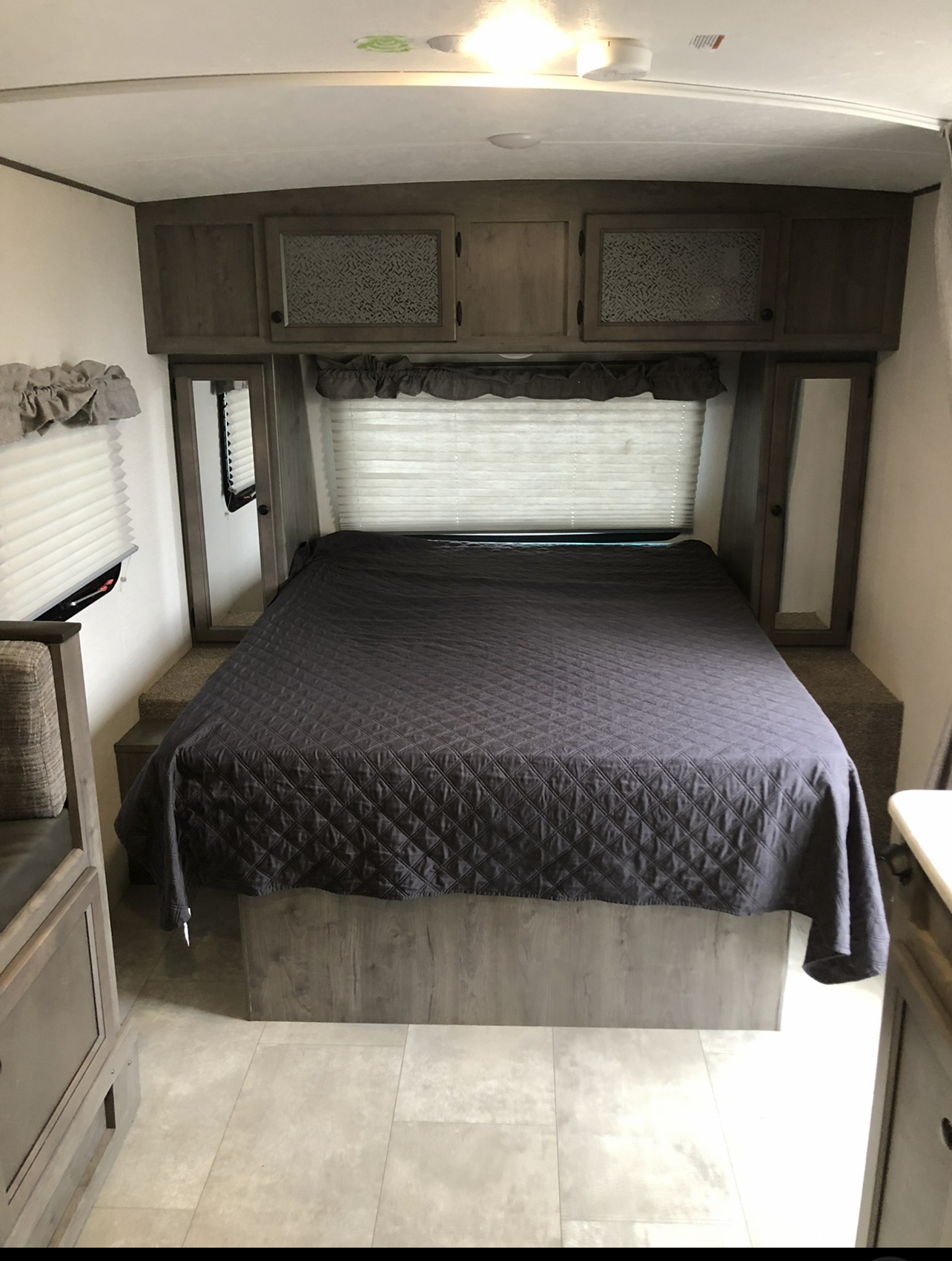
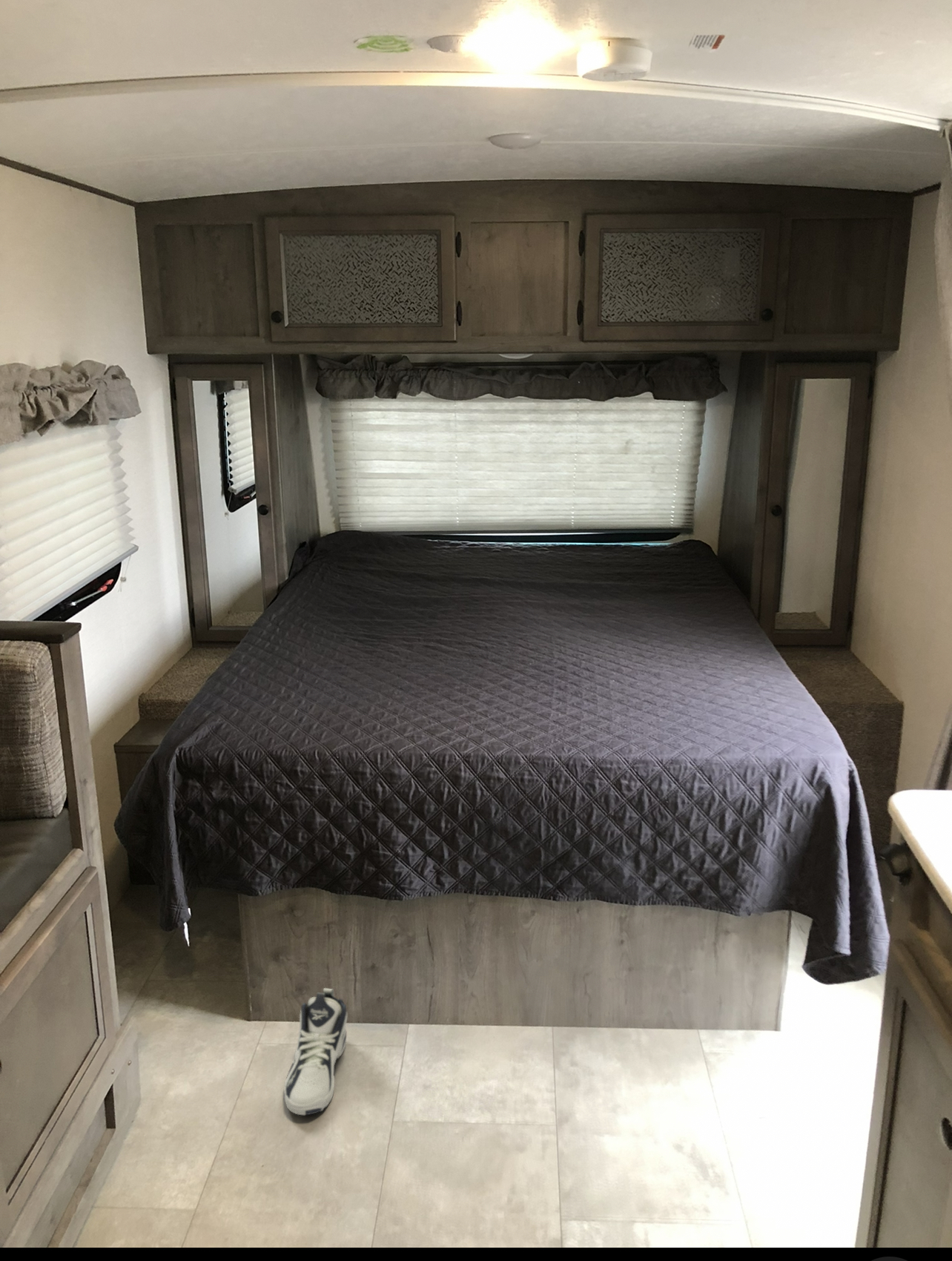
+ sneaker (316, 1041)
